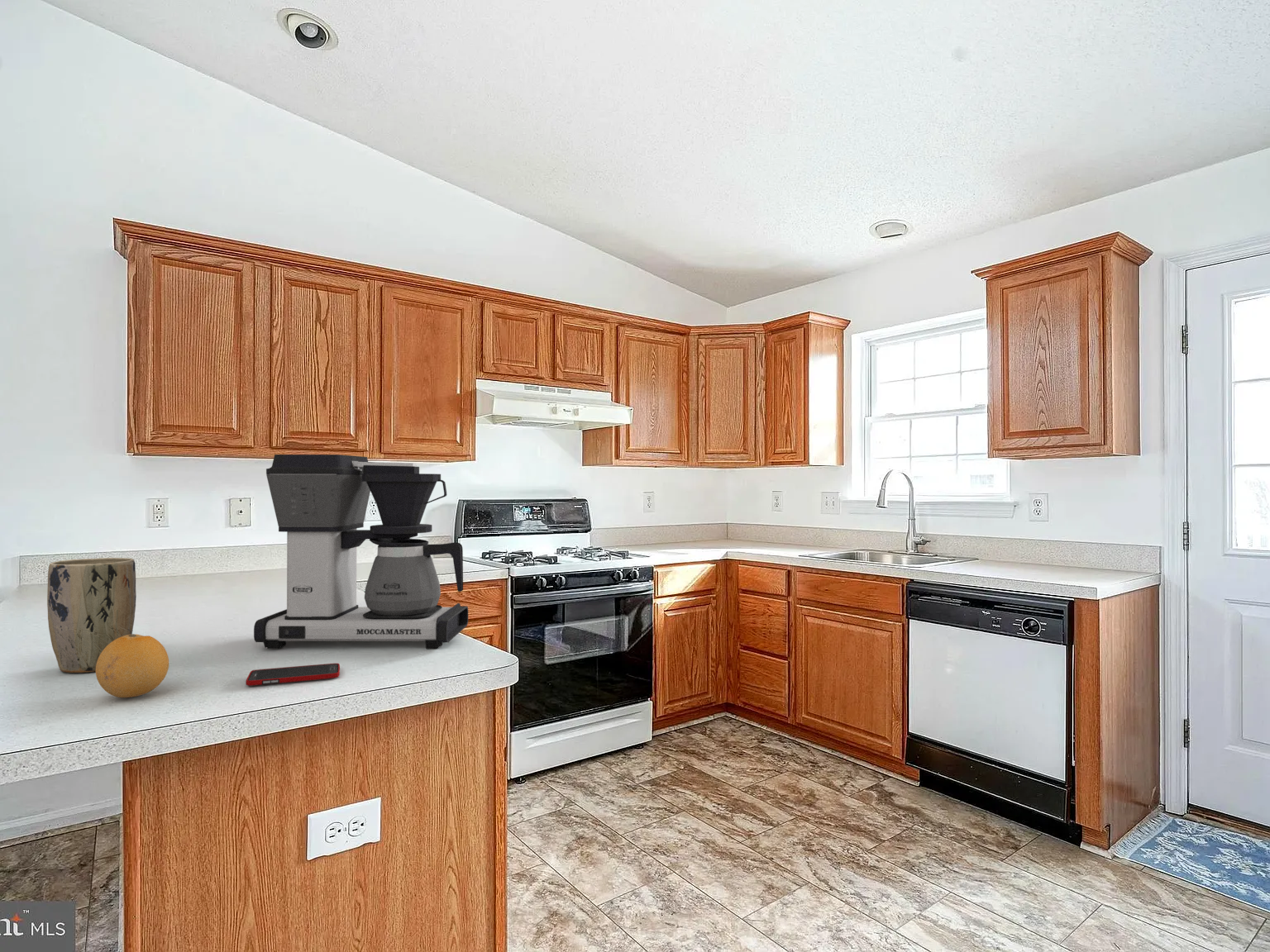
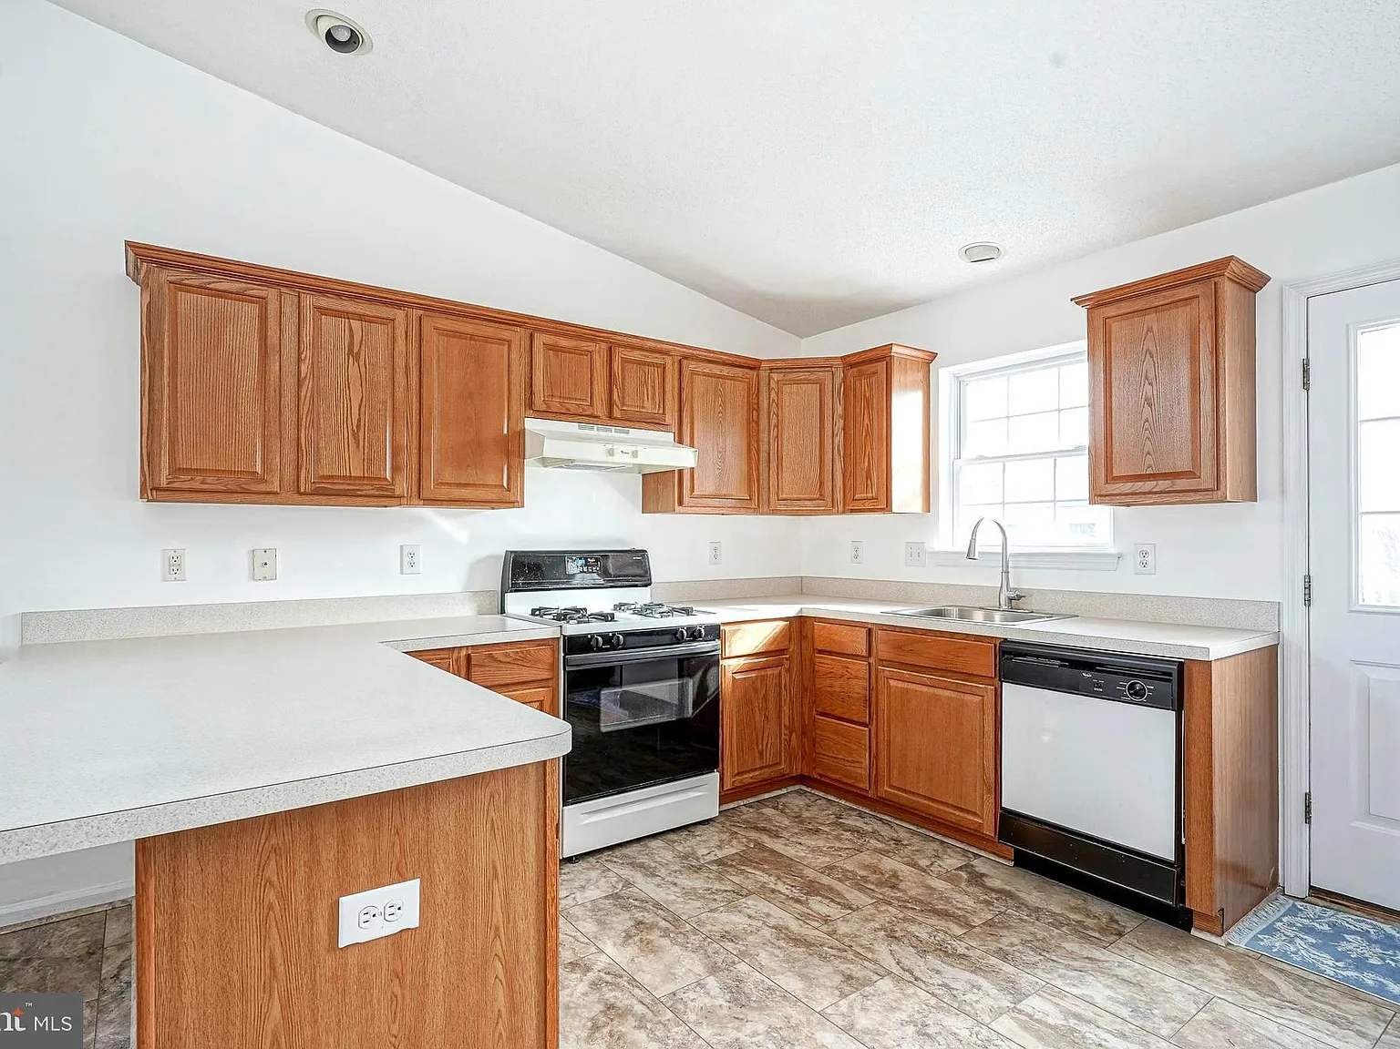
- cell phone (294, 674)
- coffee maker (372, 542)
- fruit (133, 665)
- plant pot (92, 613)
